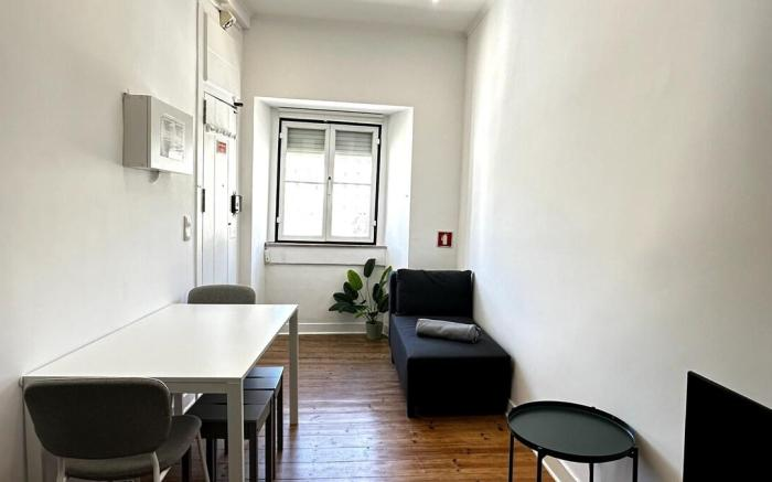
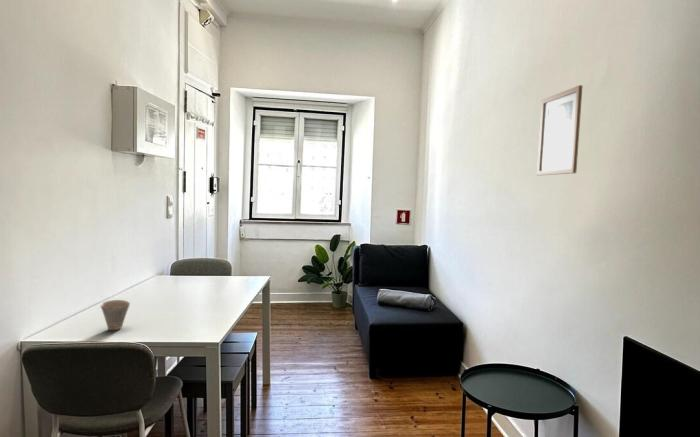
+ wall art (557, 134)
+ cup (115, 315)
